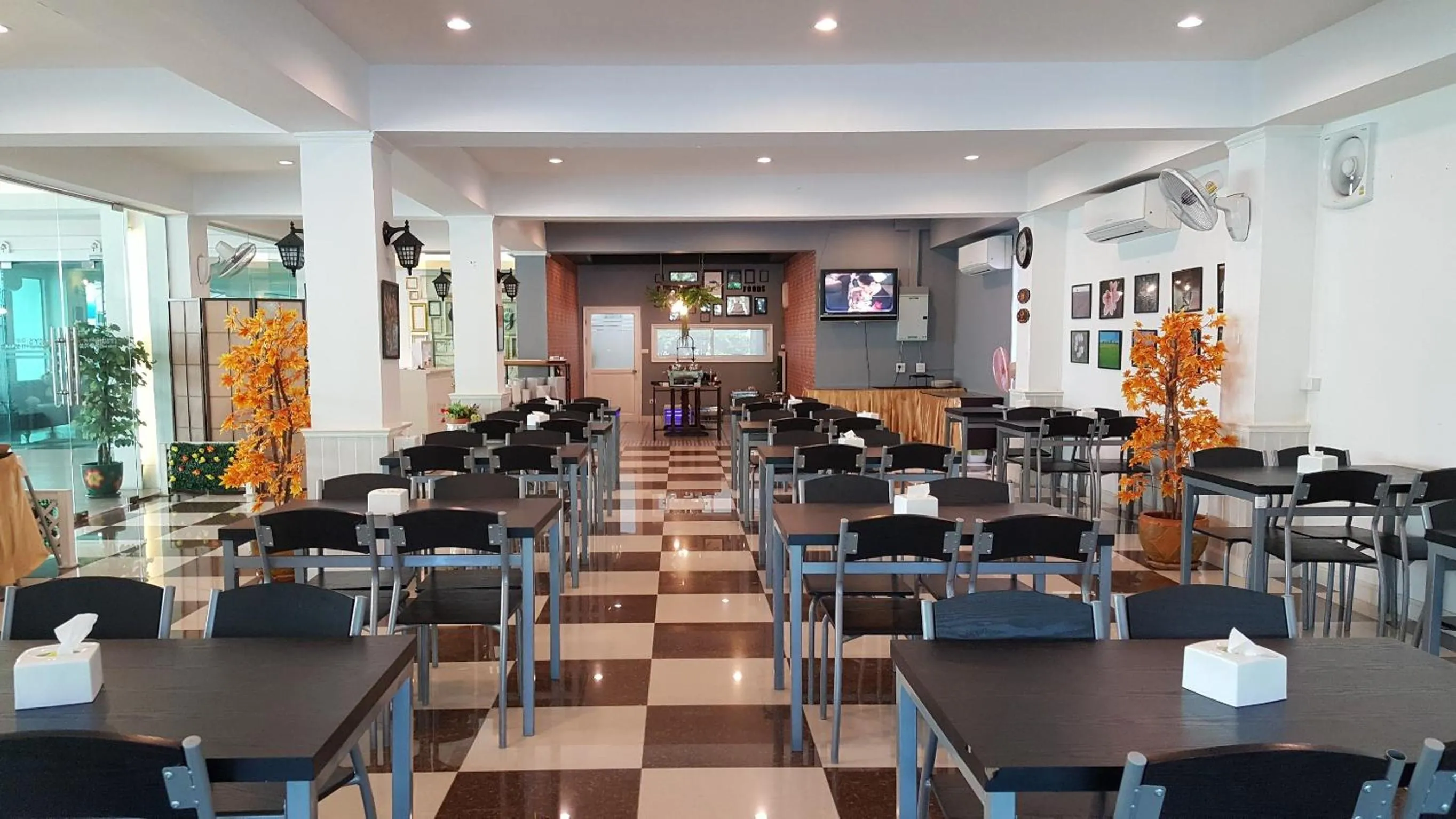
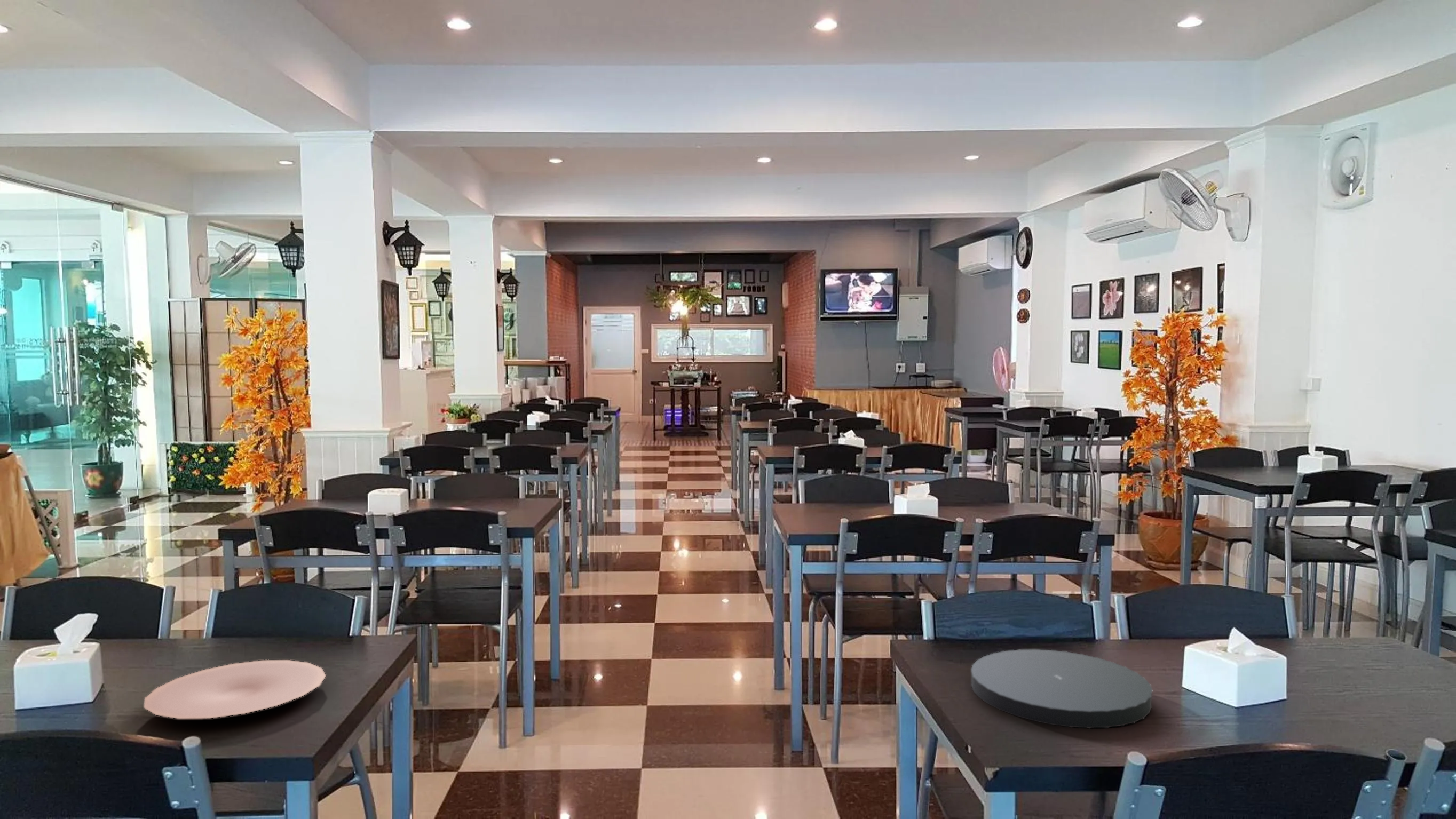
+ plate (1058, 685)
+ plate (238, 693)
